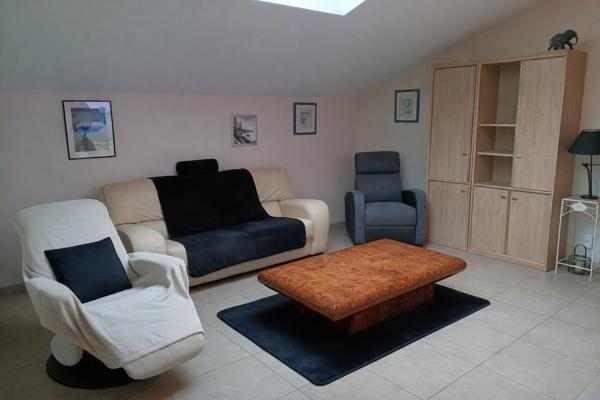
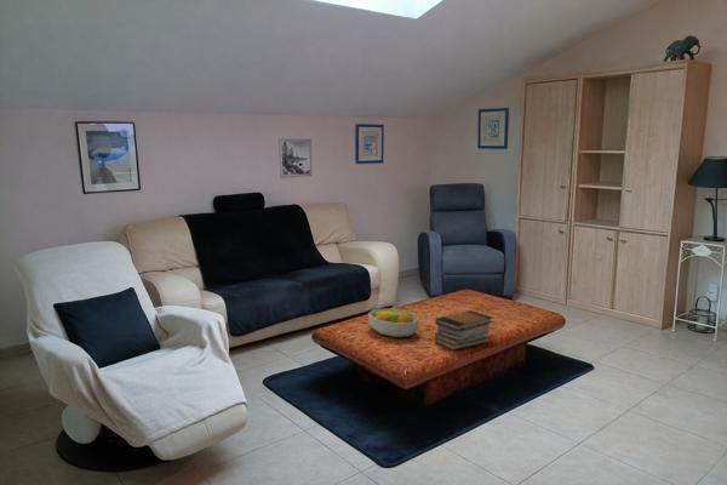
+ fruit bowl (393, 319)
+ book stack (463, 329)
